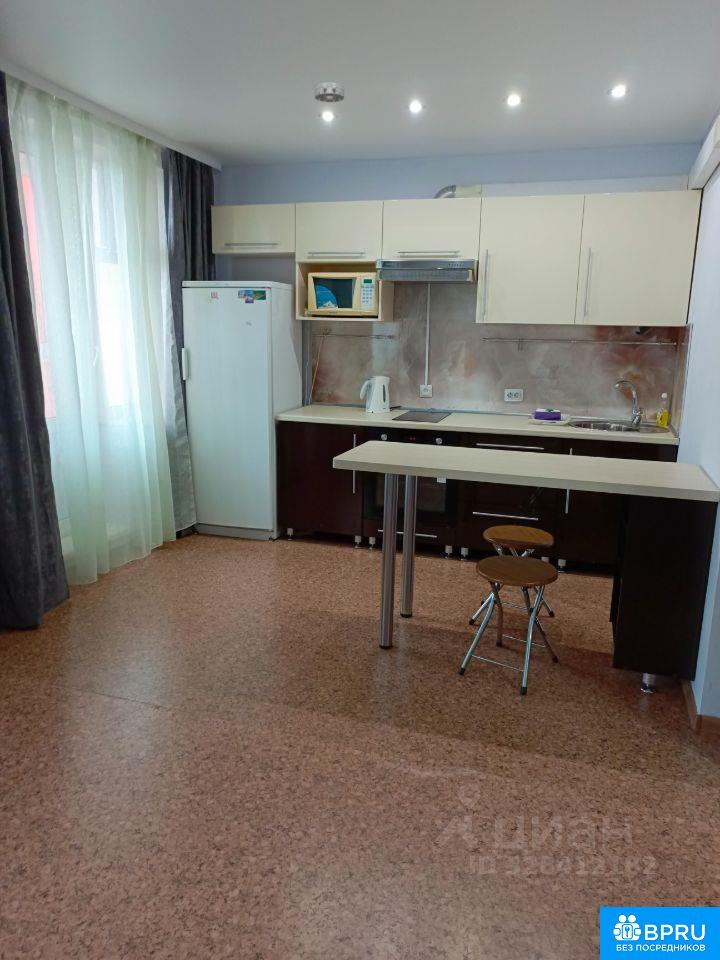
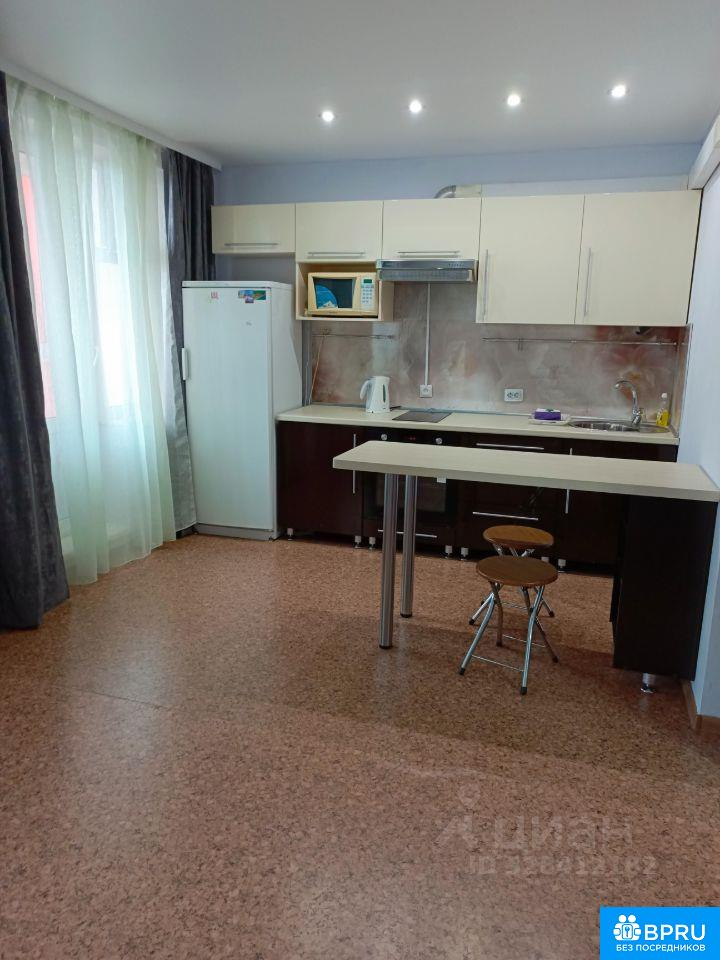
- smoke detector (329, 91)
